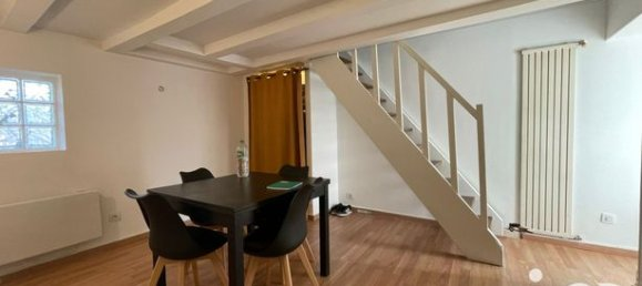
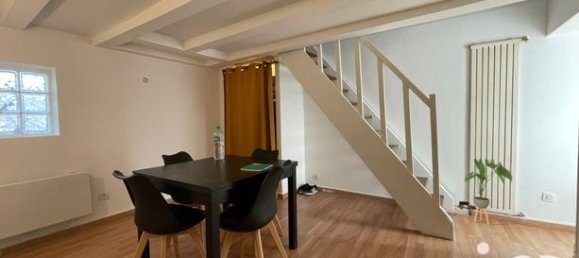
+ house plant (484, 190)
